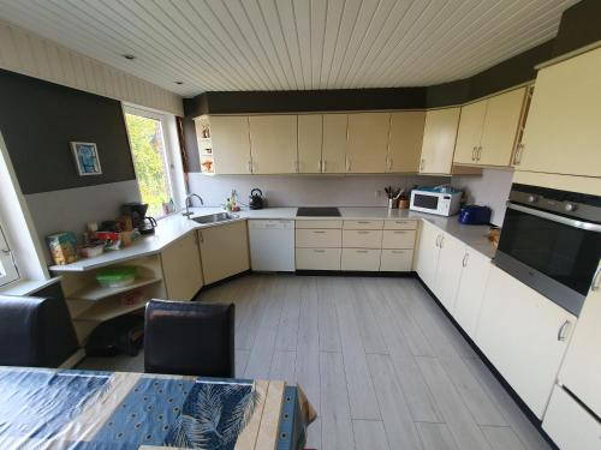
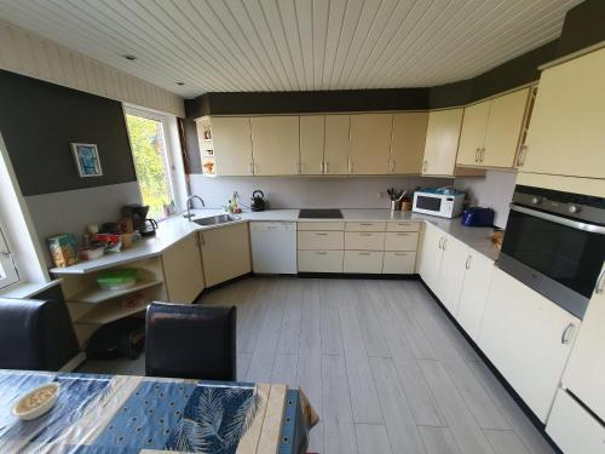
+ legume (39, 400)
